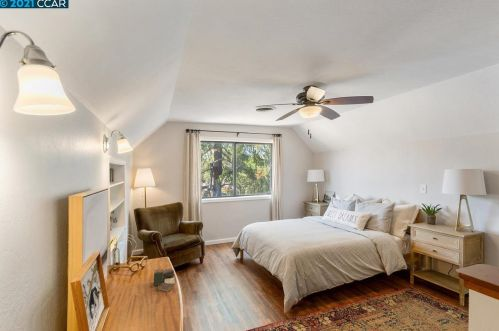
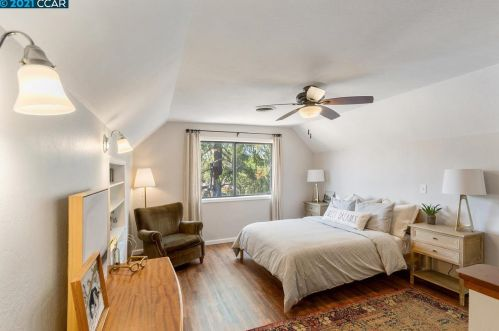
- book (164, 276)
